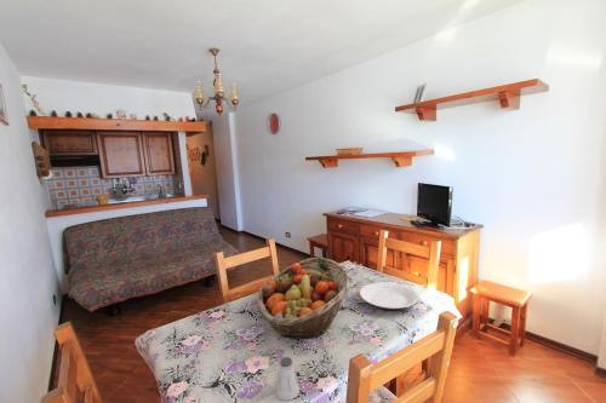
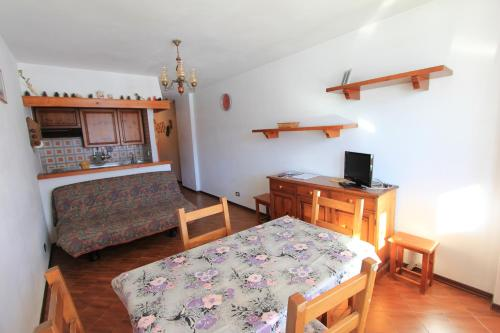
- saltshaker (286, 375)
- plate (388, 298)
- fruit basket (303, 293)
